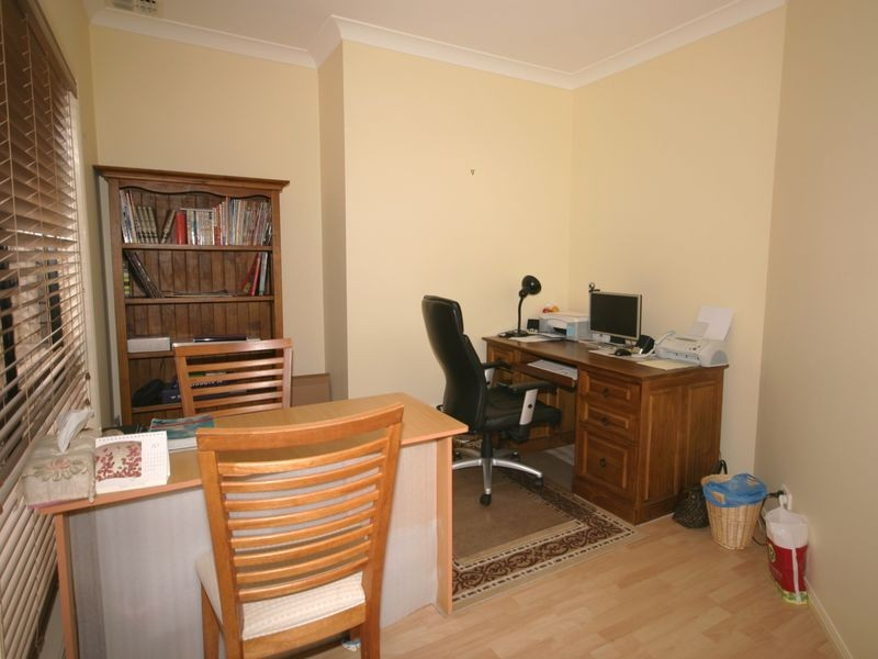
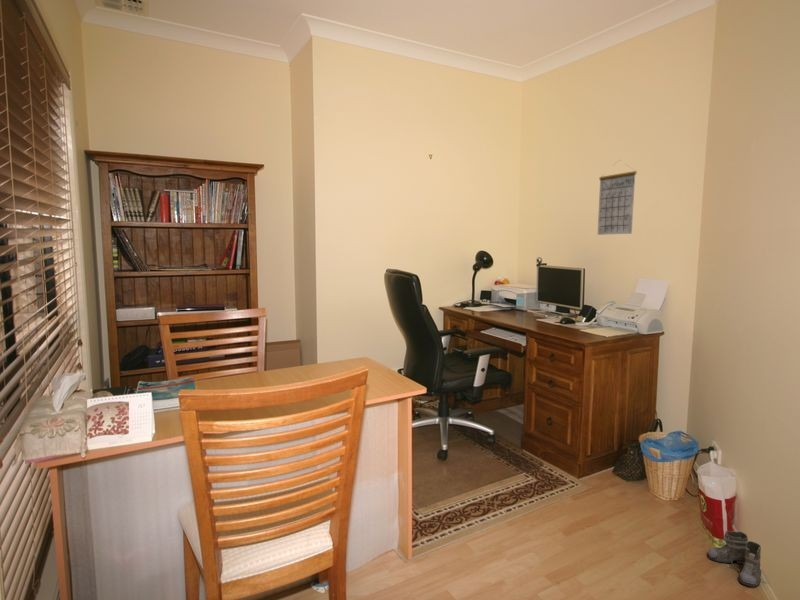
+ calendar (616, 197)
+ boots (737, 553)
